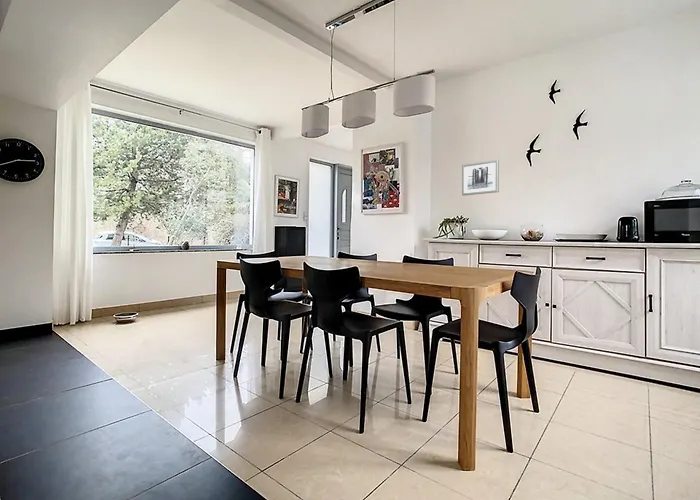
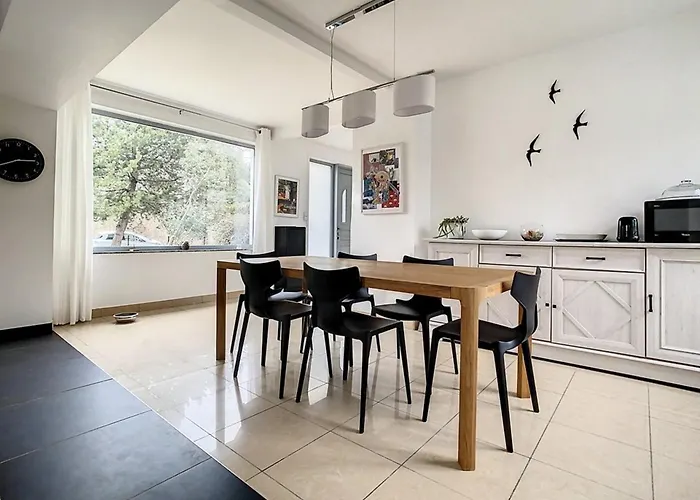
- wall art (479, 178)
